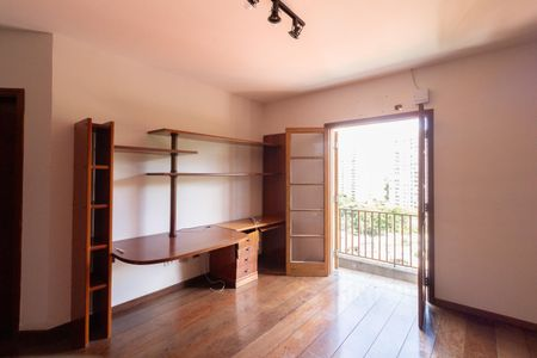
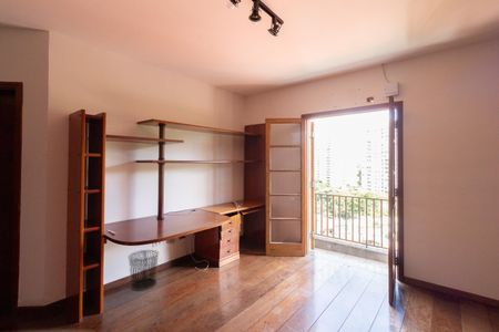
+ waste bin (143, 269)
